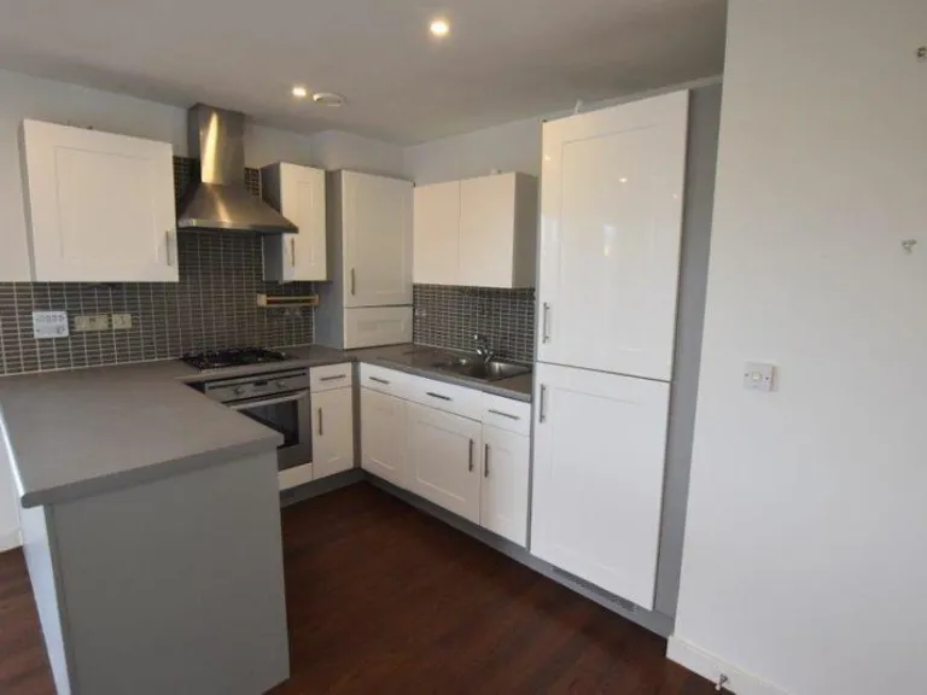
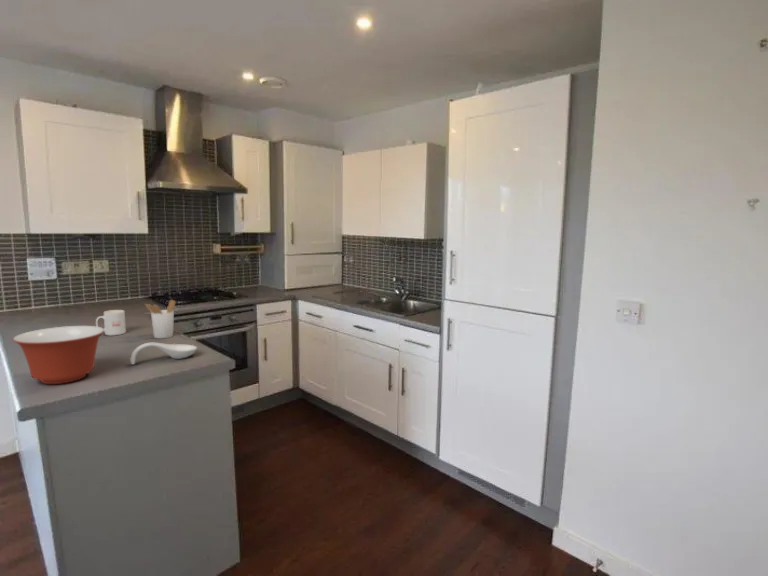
+ spoon rest (165, 350)
+ mug (110, 323)
+ mixing bowl (62, 355)
+ utensil holder (159, 319)
